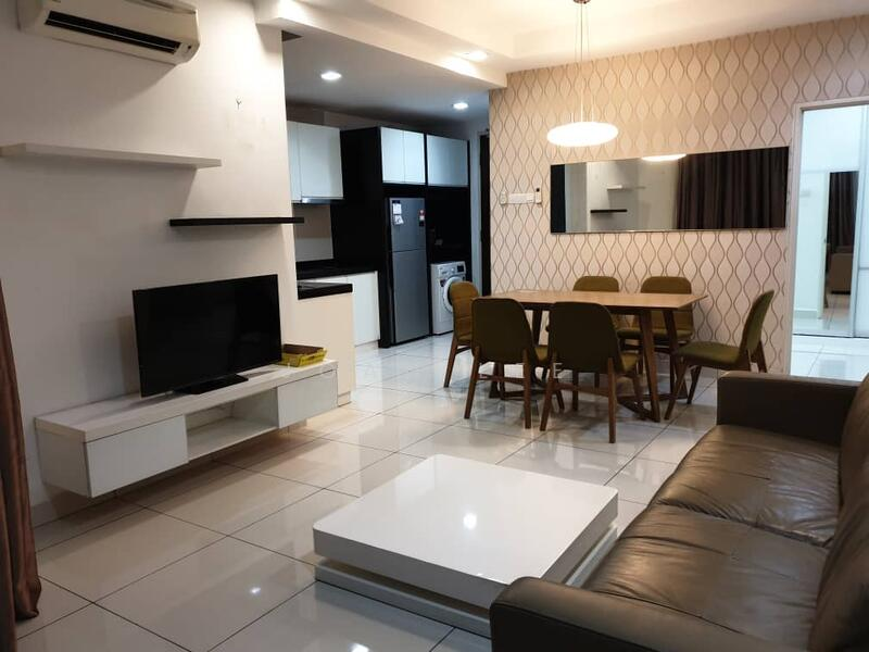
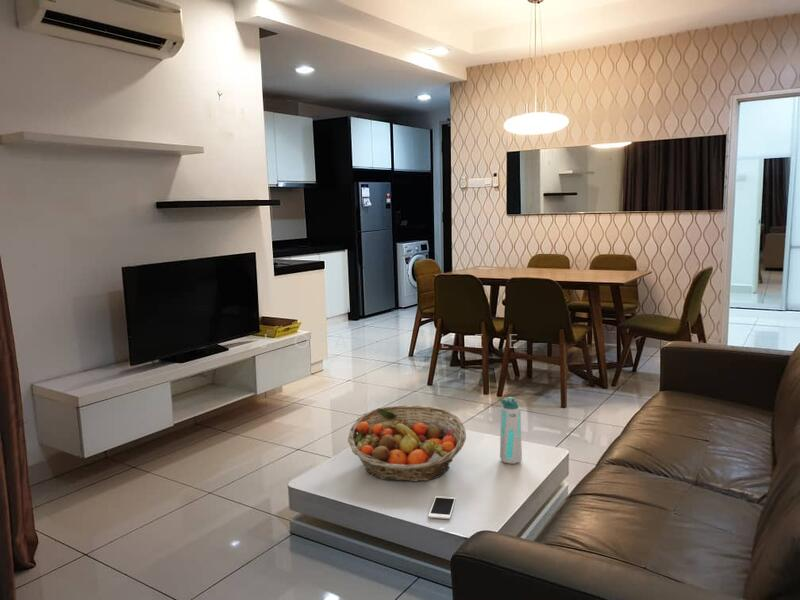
+ fruit basket (406, 442)
+ cell phone (442, 507)
+ water bottle (510, 429)
